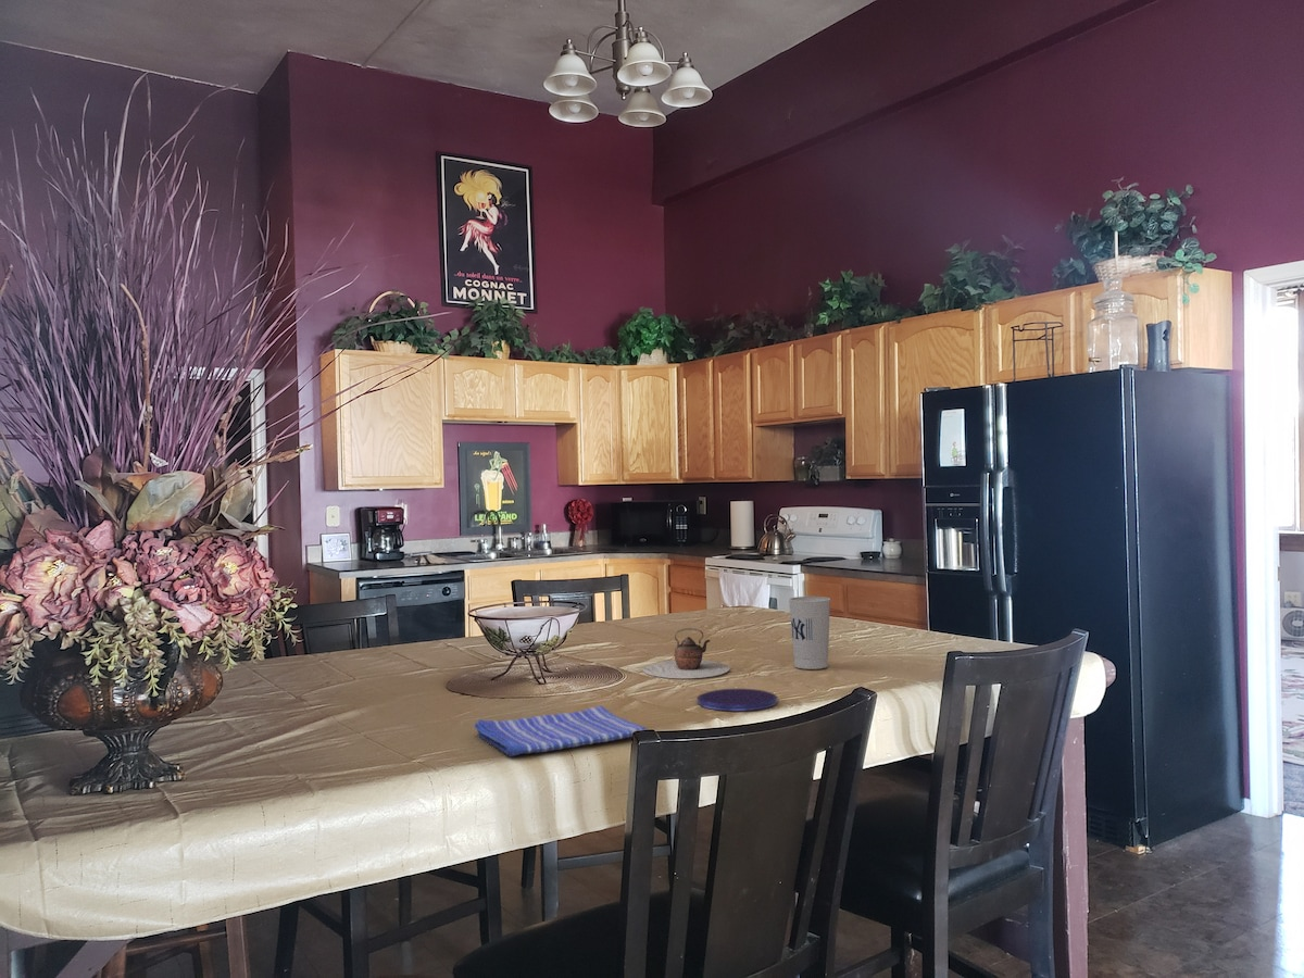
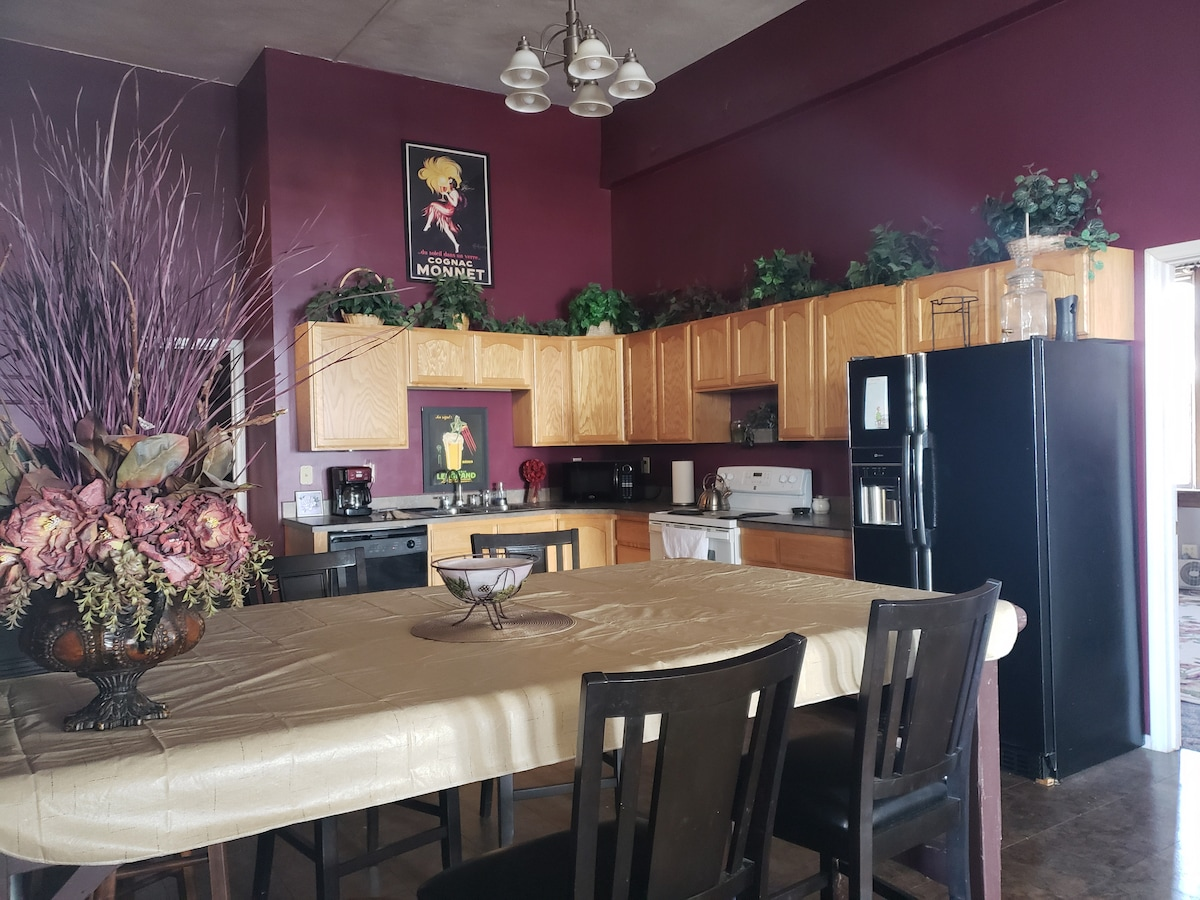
- saucer (737, 699)
- dish towel (559, 728)
- teapot (685, 649)
- cup (810, 632)
